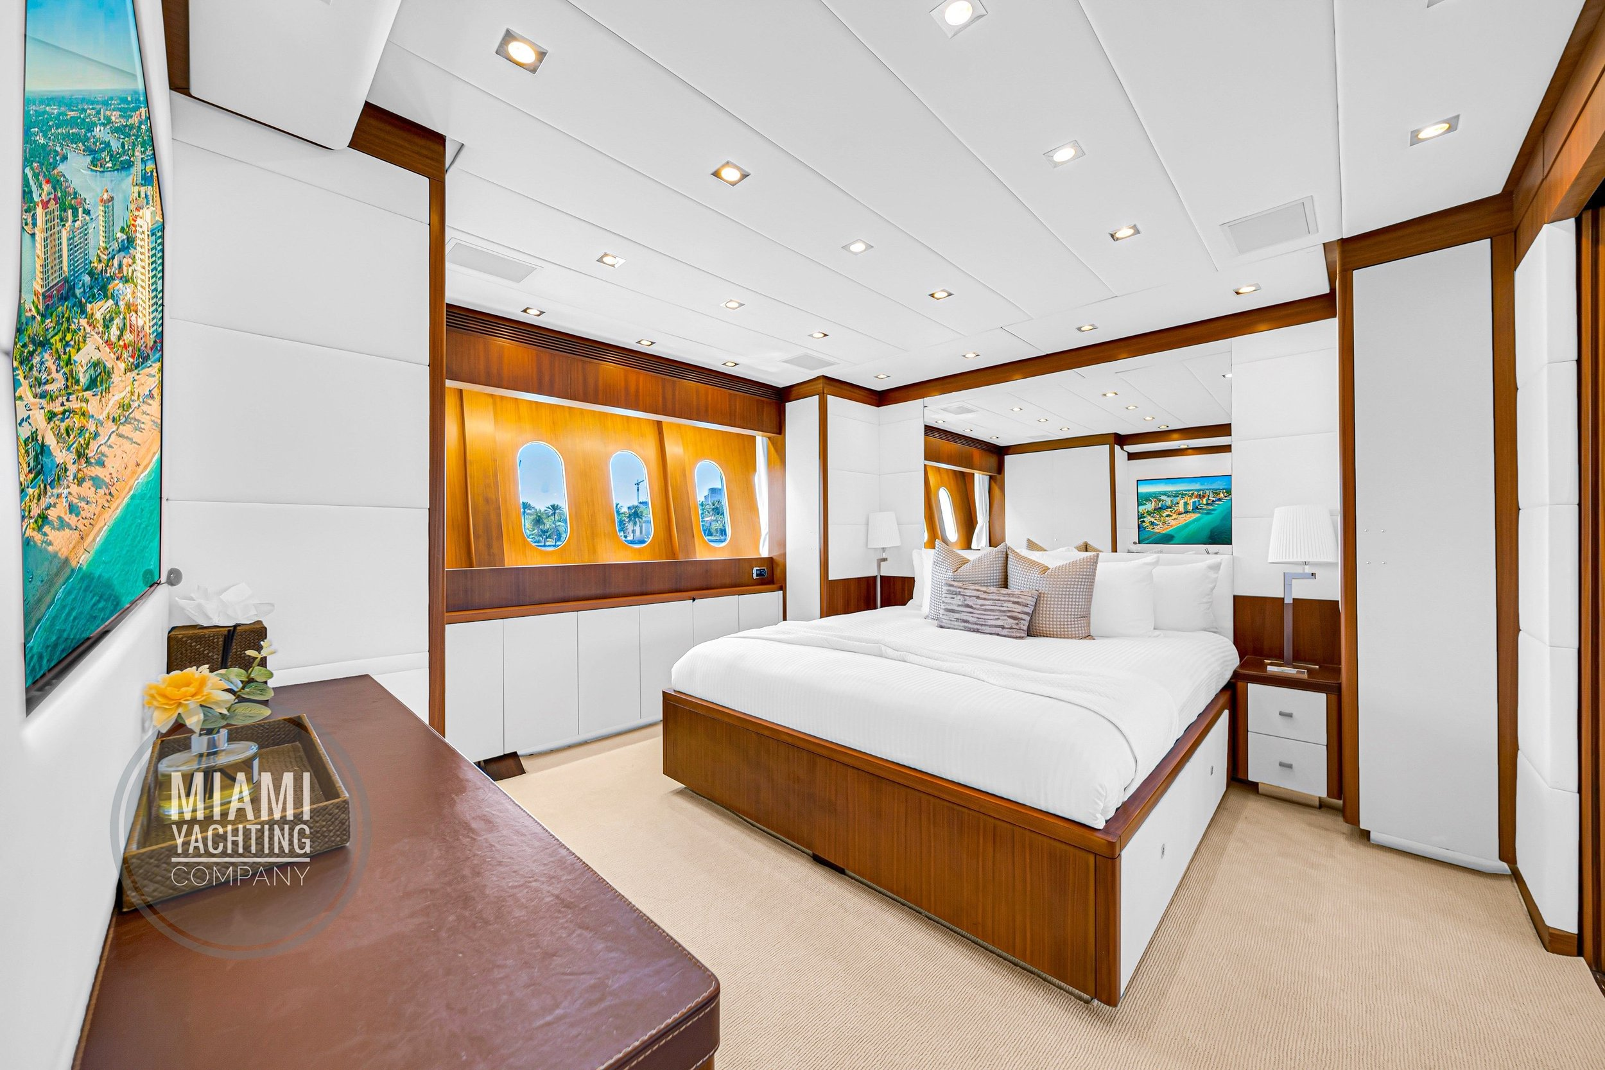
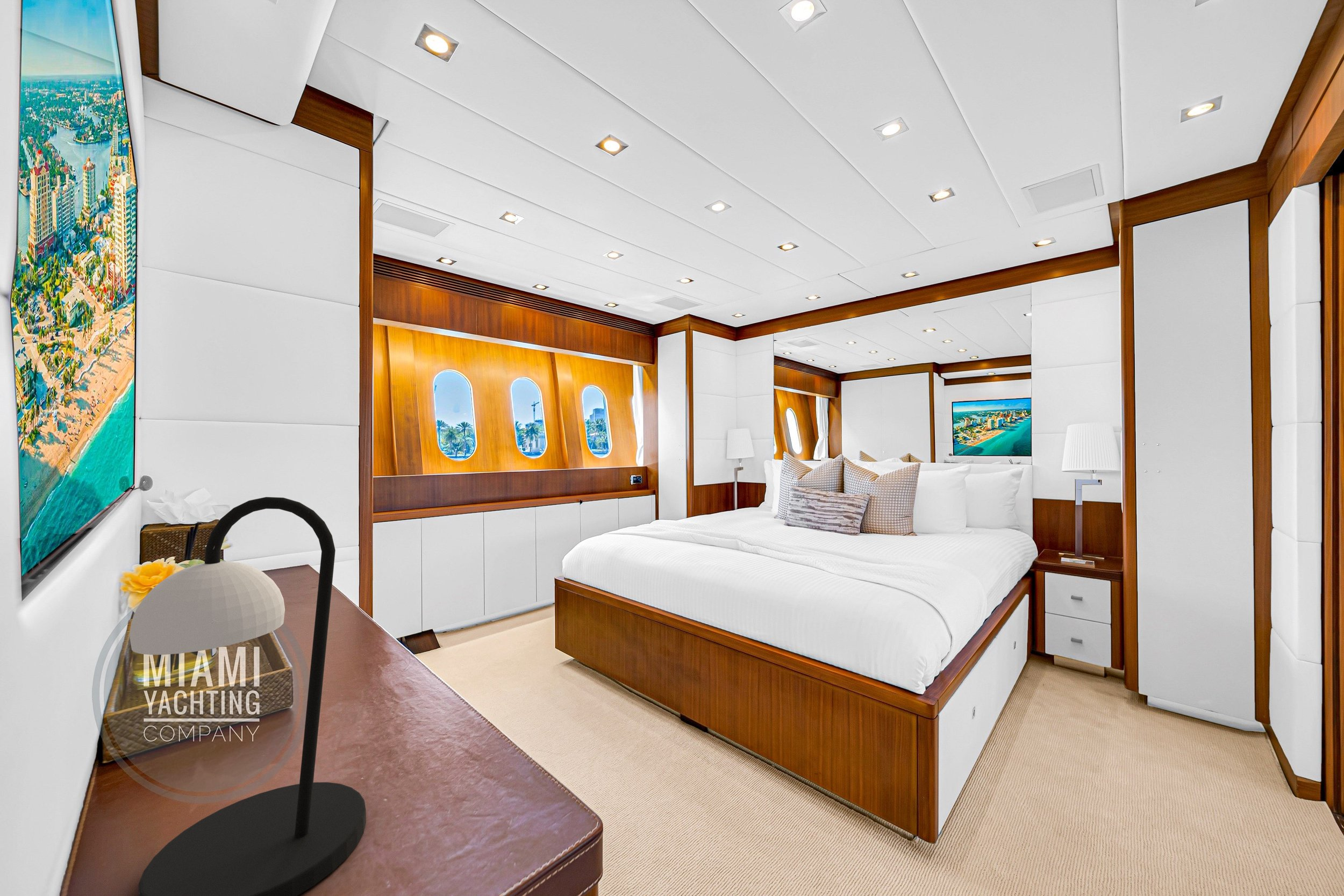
+ table lamp (252, 639)
